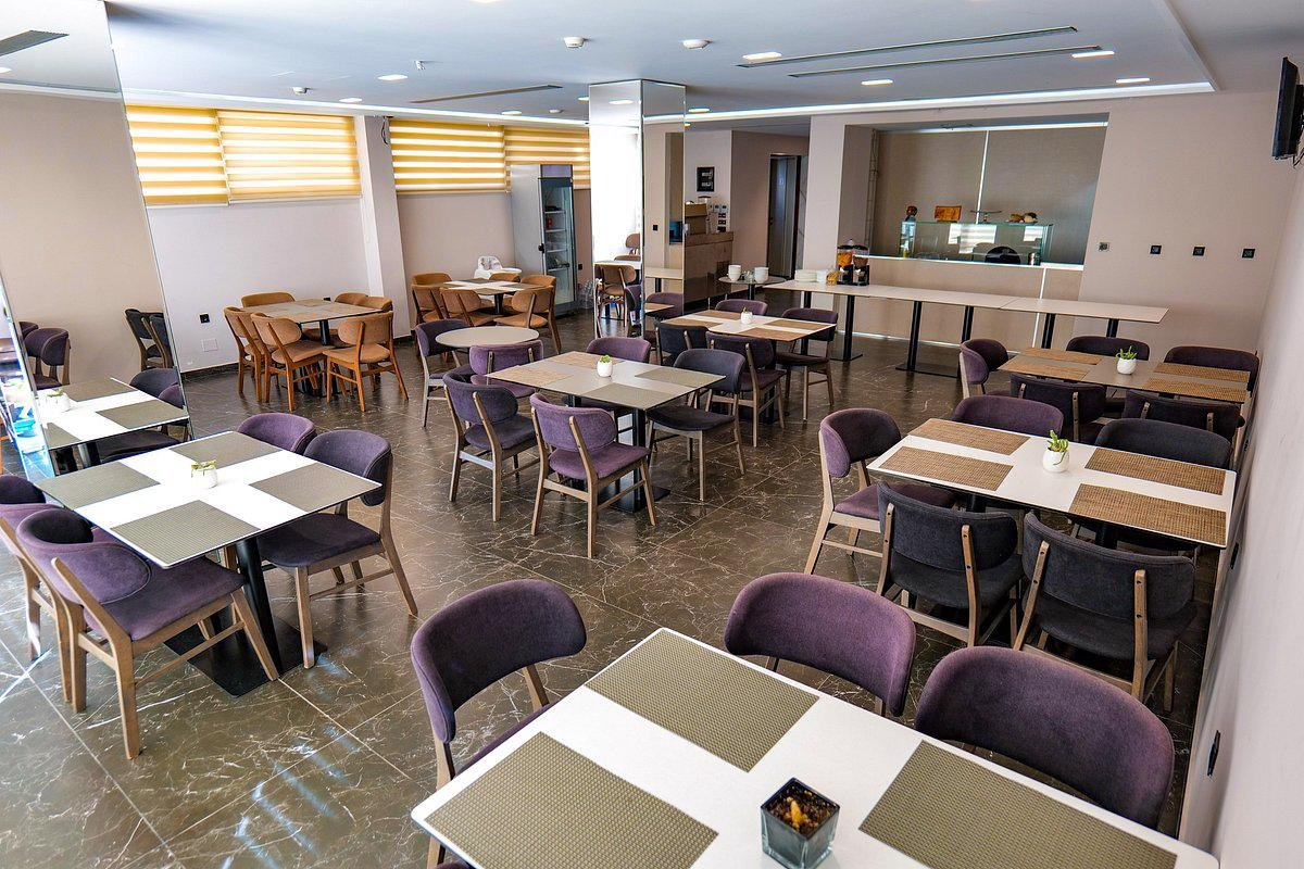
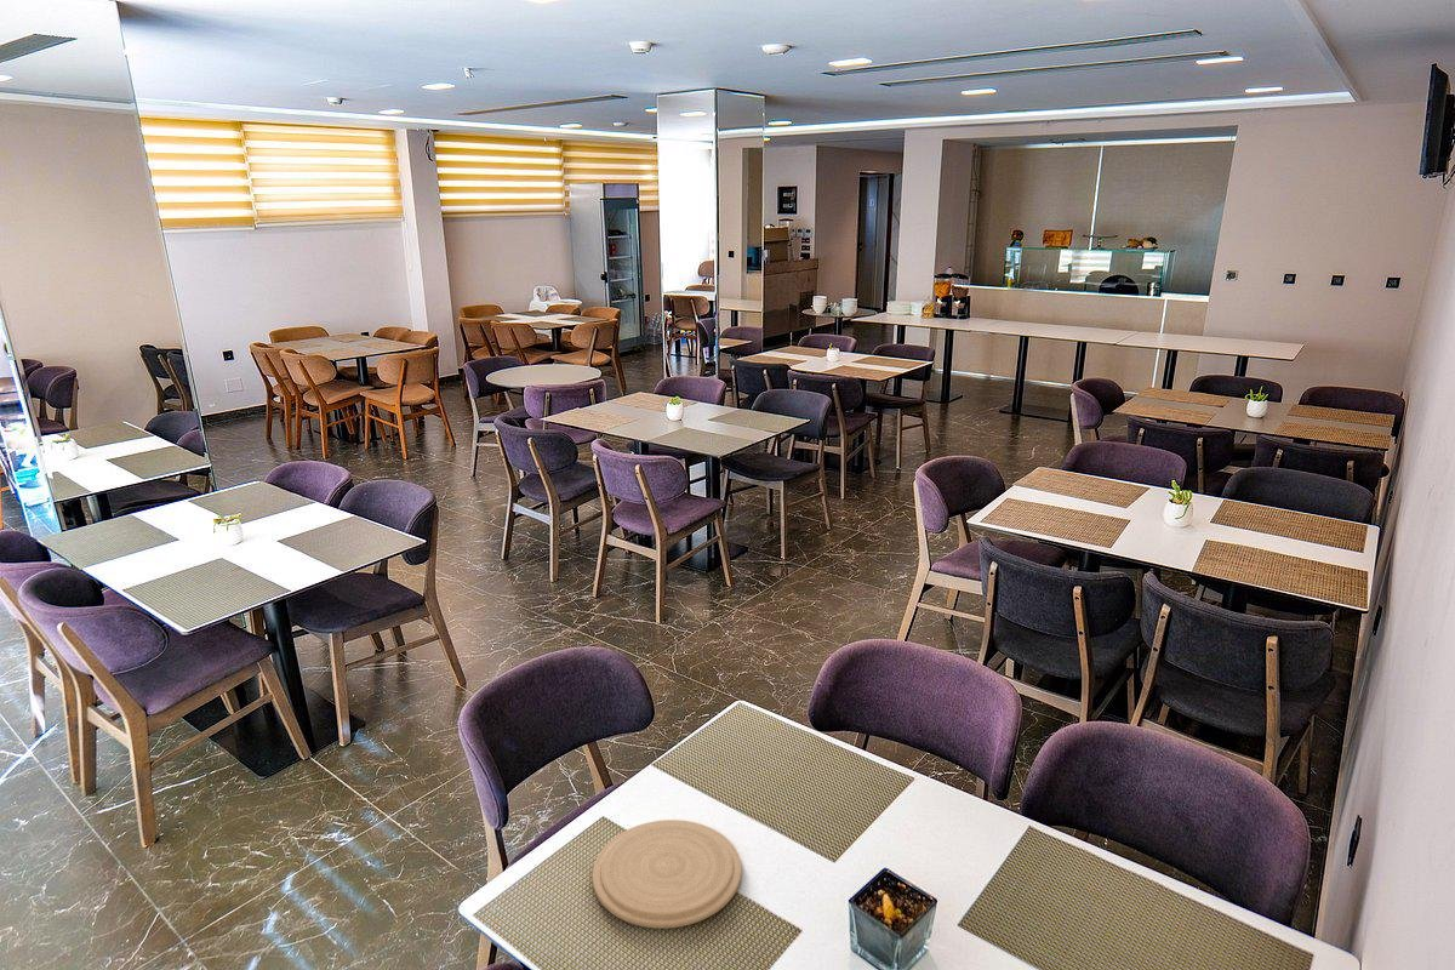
+ plate (667, 868)
